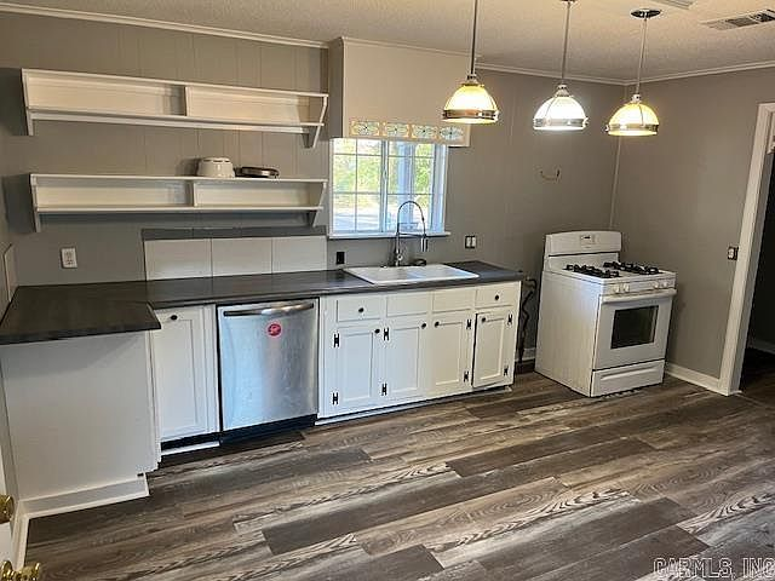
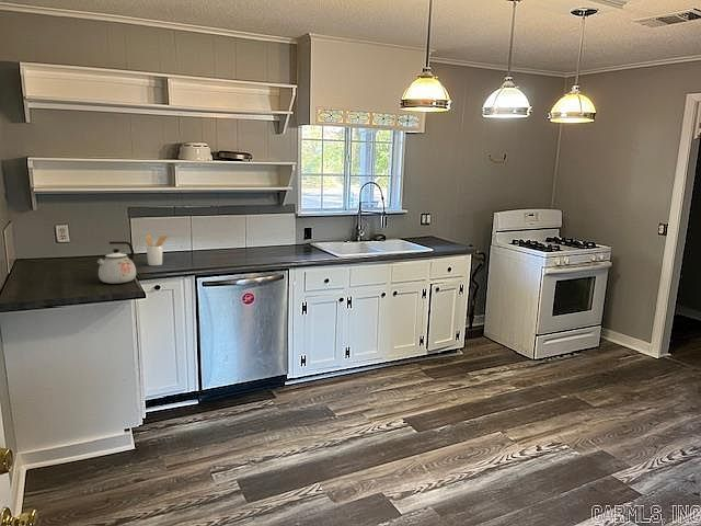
+ kettle (116, 261)
+ utensil holder (157, 249)
